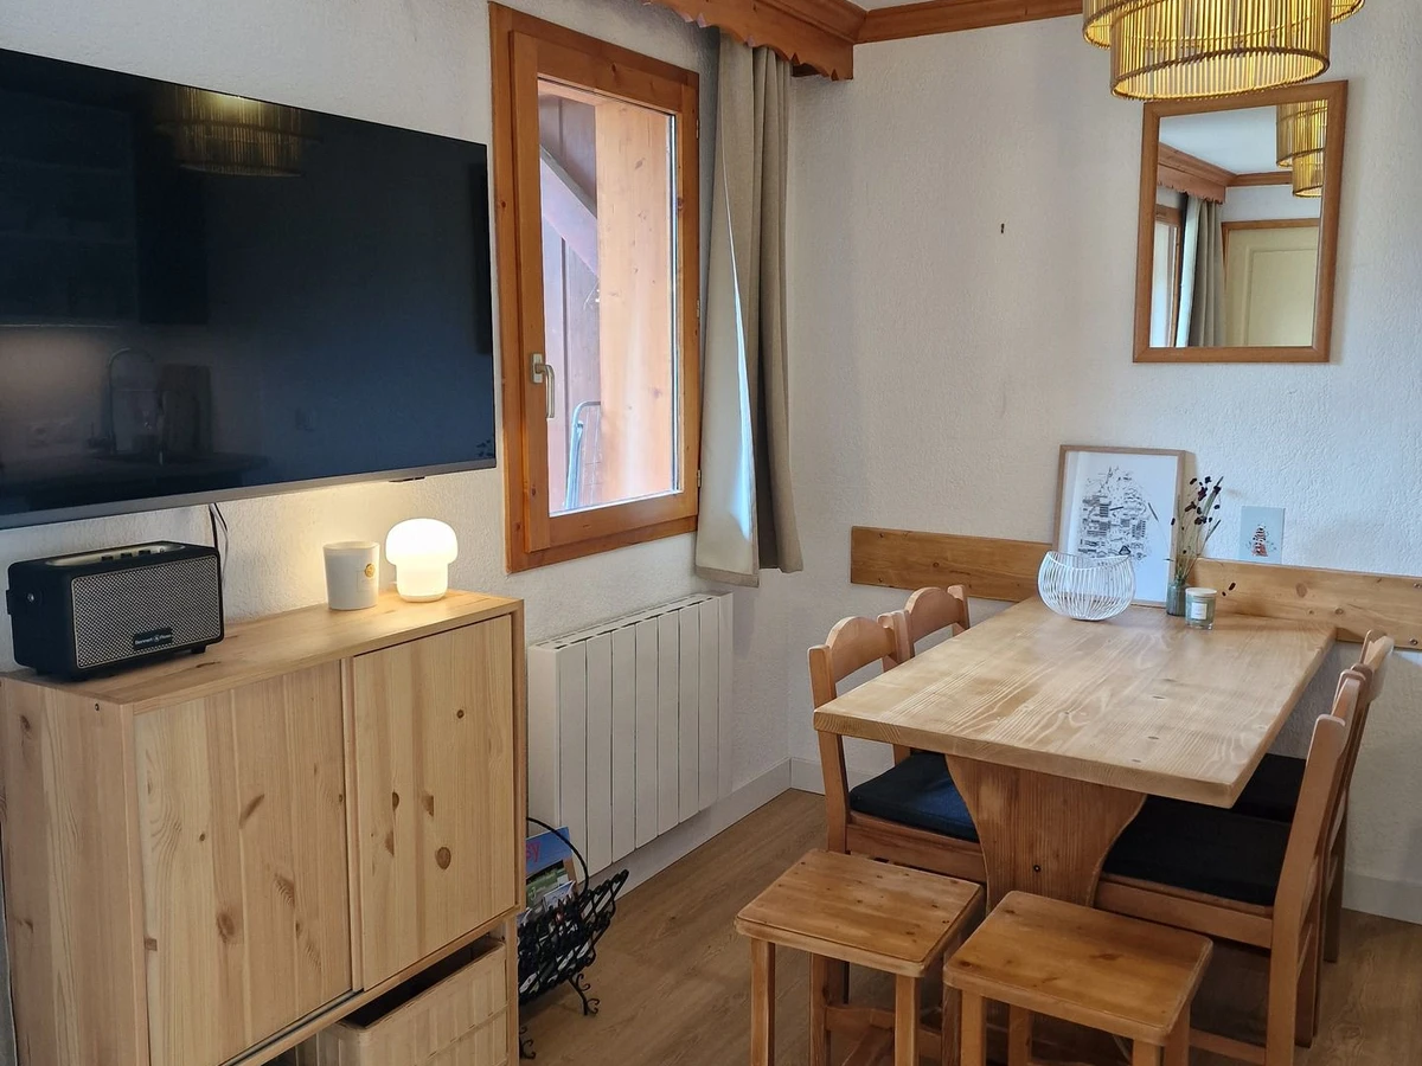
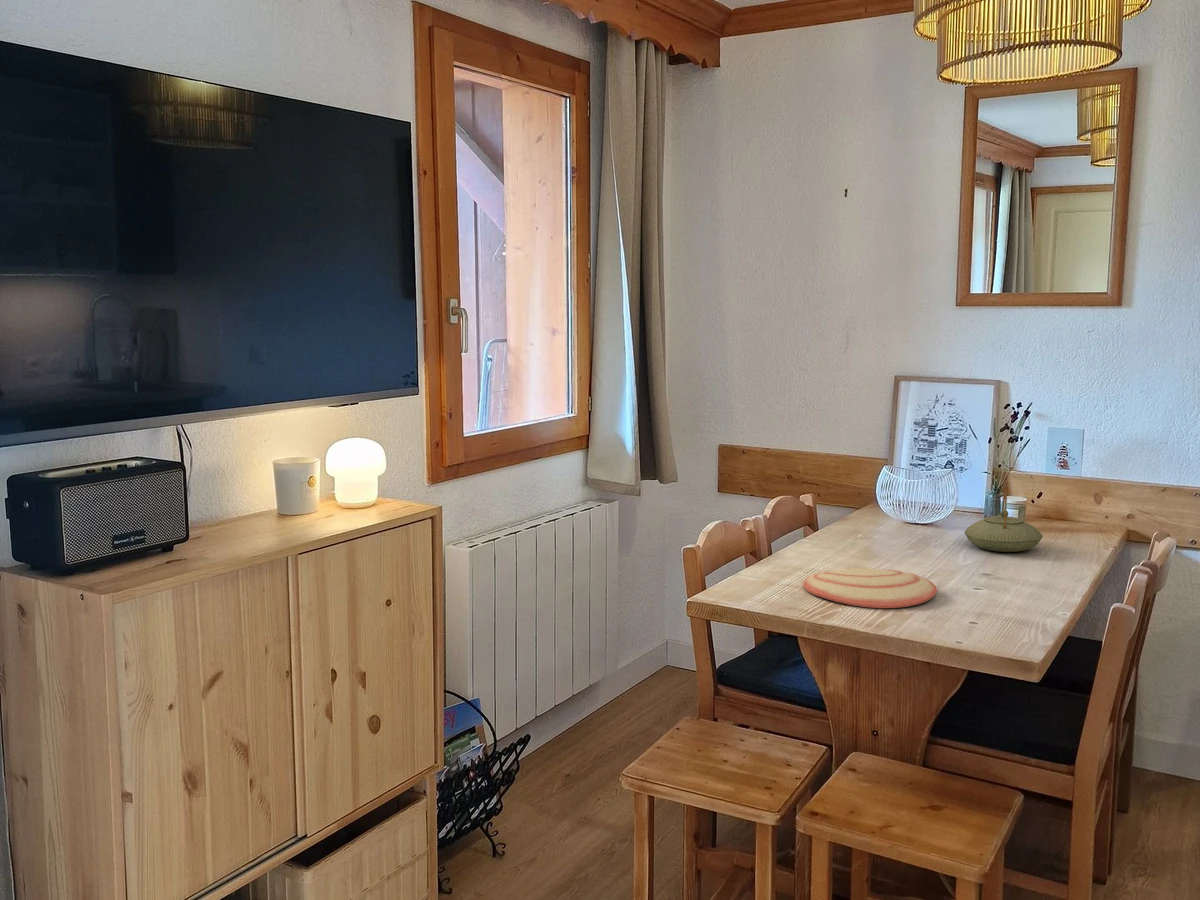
+ plate (869, 582)
+ teapot (1003, 518)
